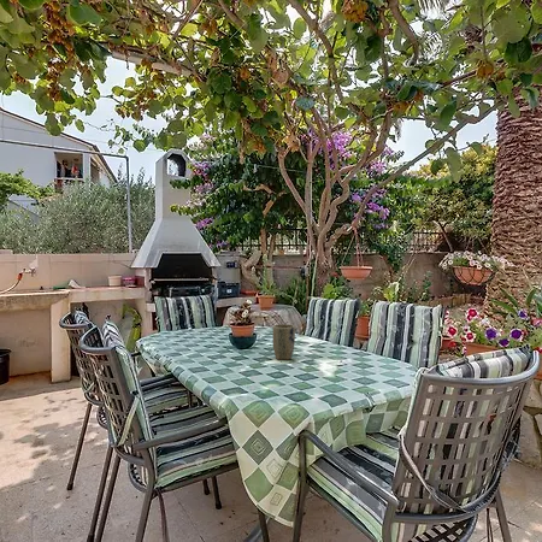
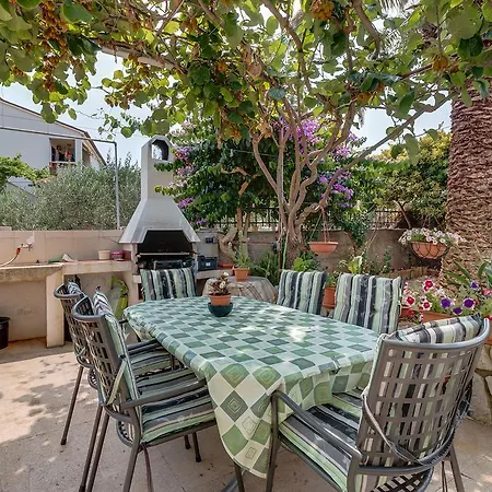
- plant pot (283, 341)
